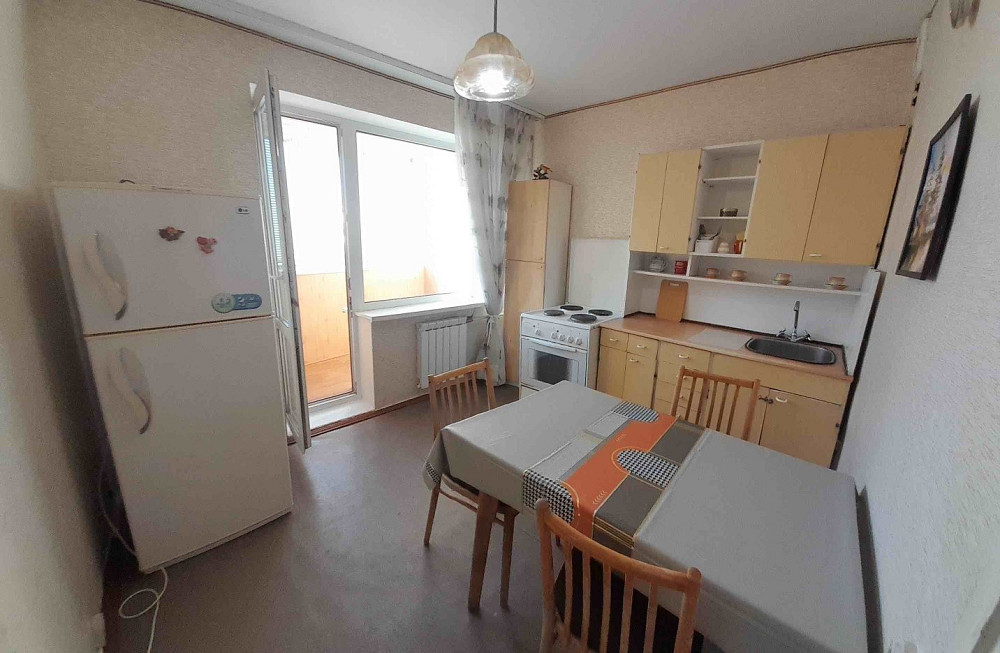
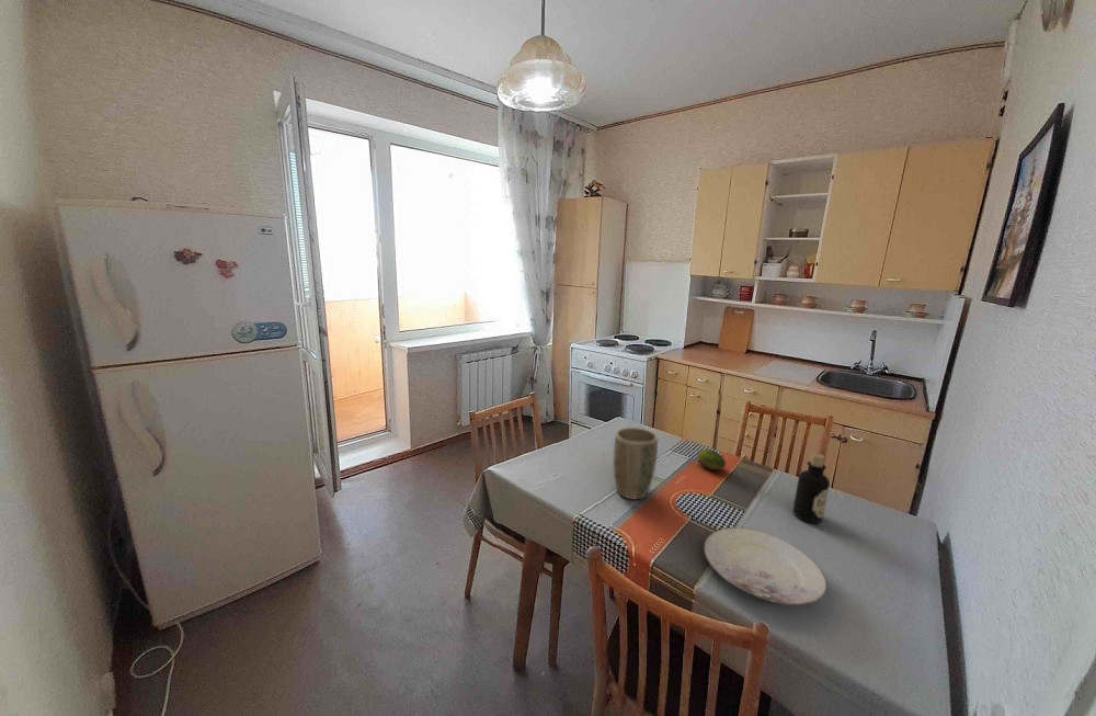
+ fruit (710, 459)
+ plate (761, 566)
+ bottle (812, 486)
+ plant pot (633, 463)
